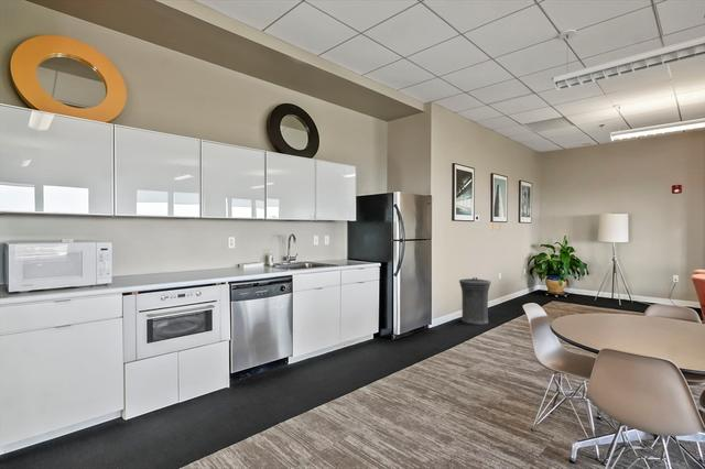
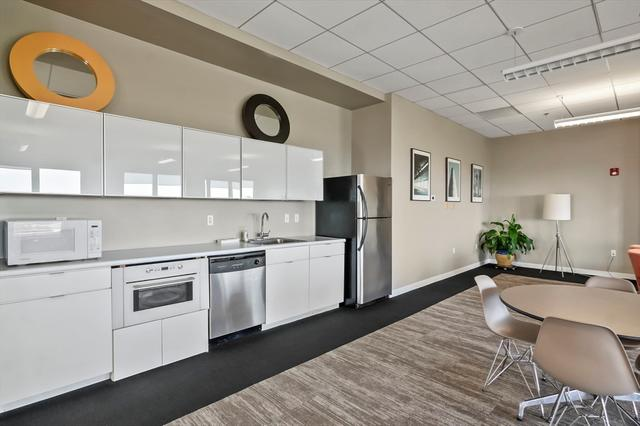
- trash can (475, 298)
